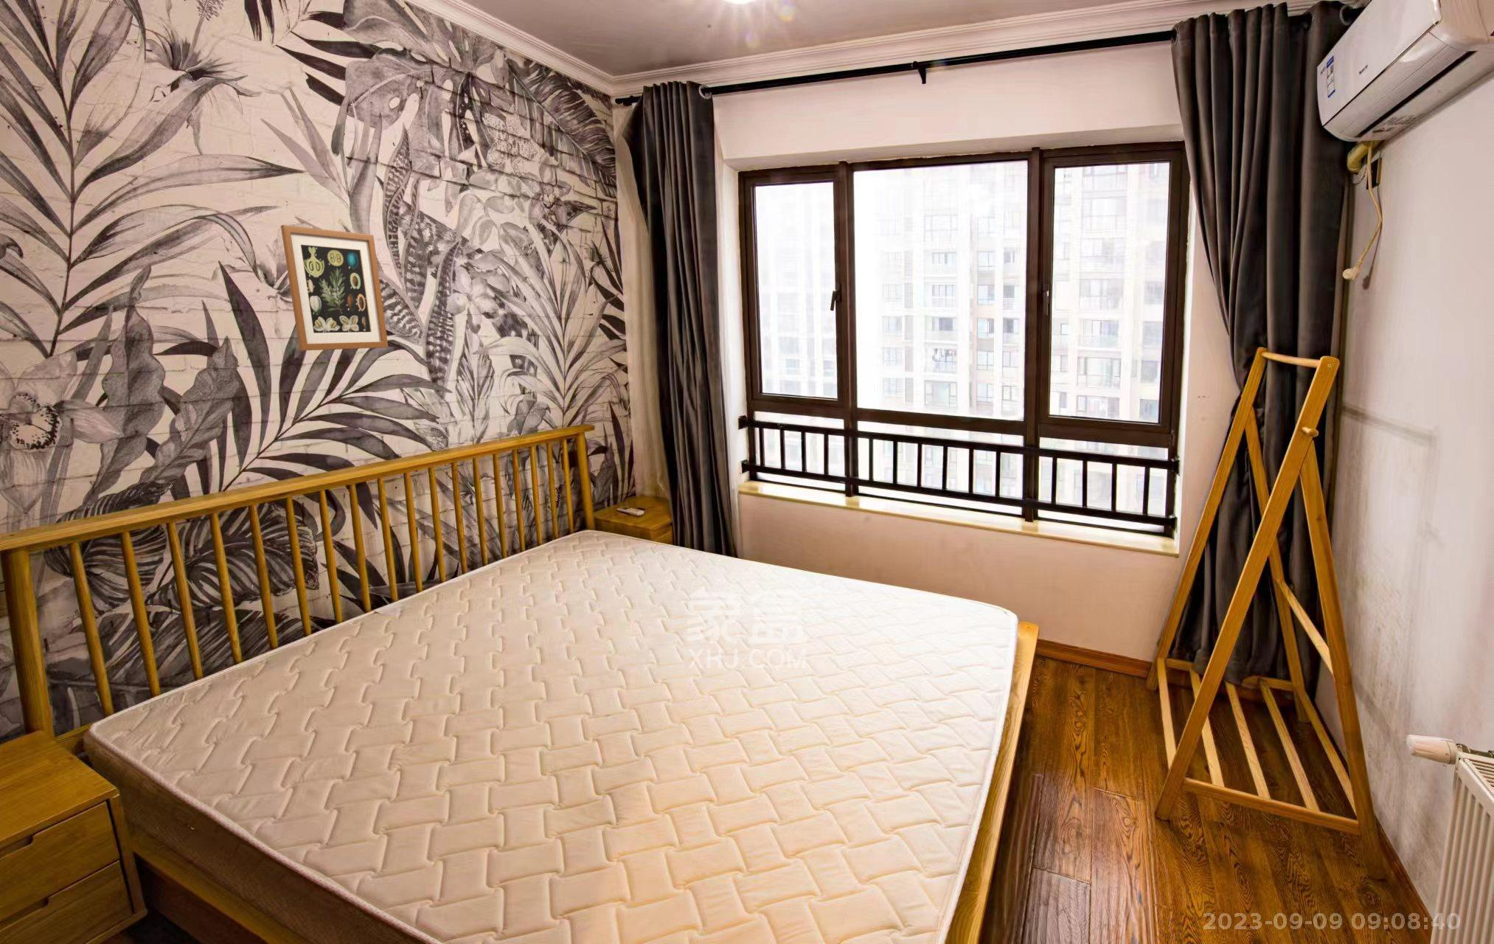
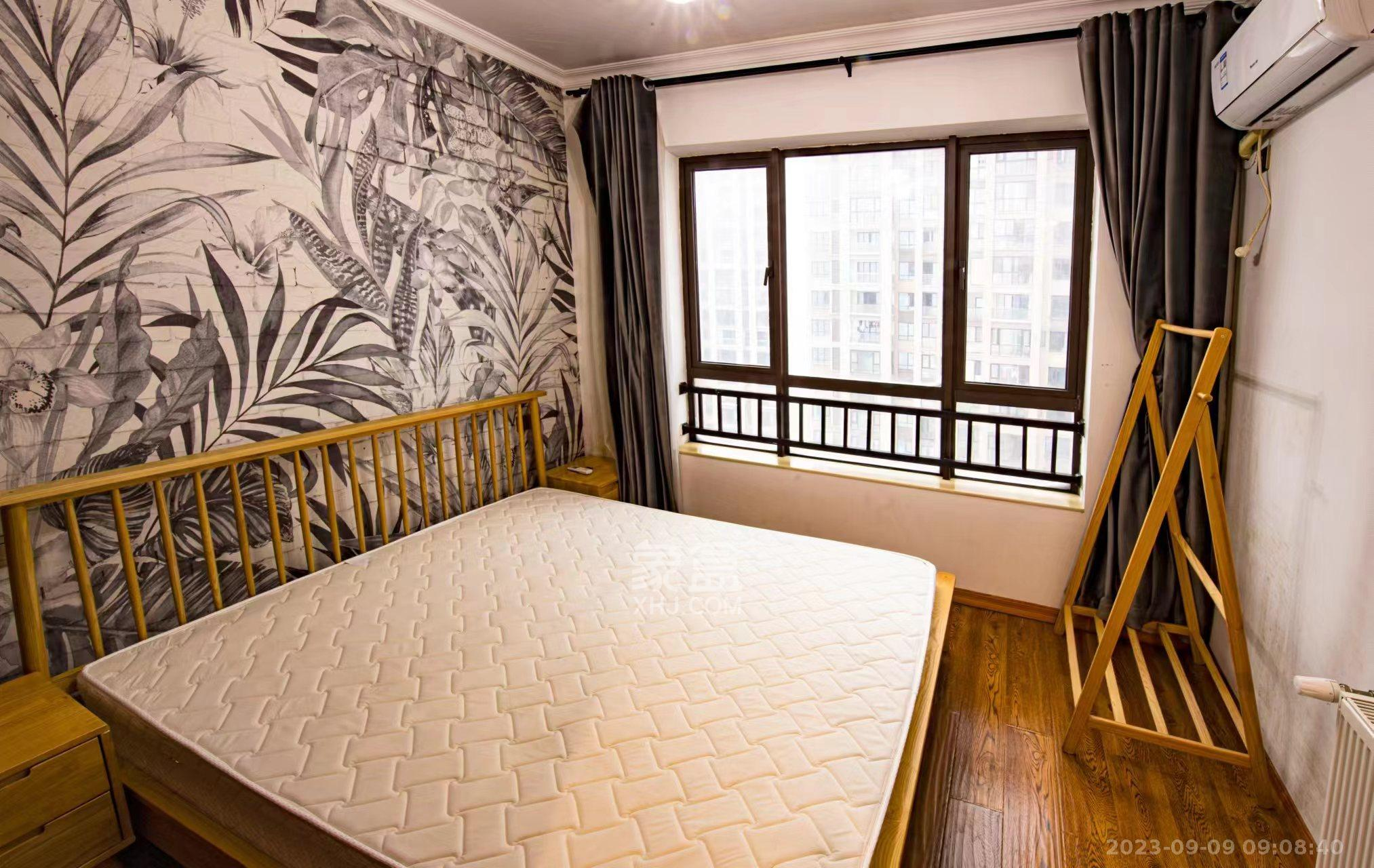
- wall art (338, 290)
